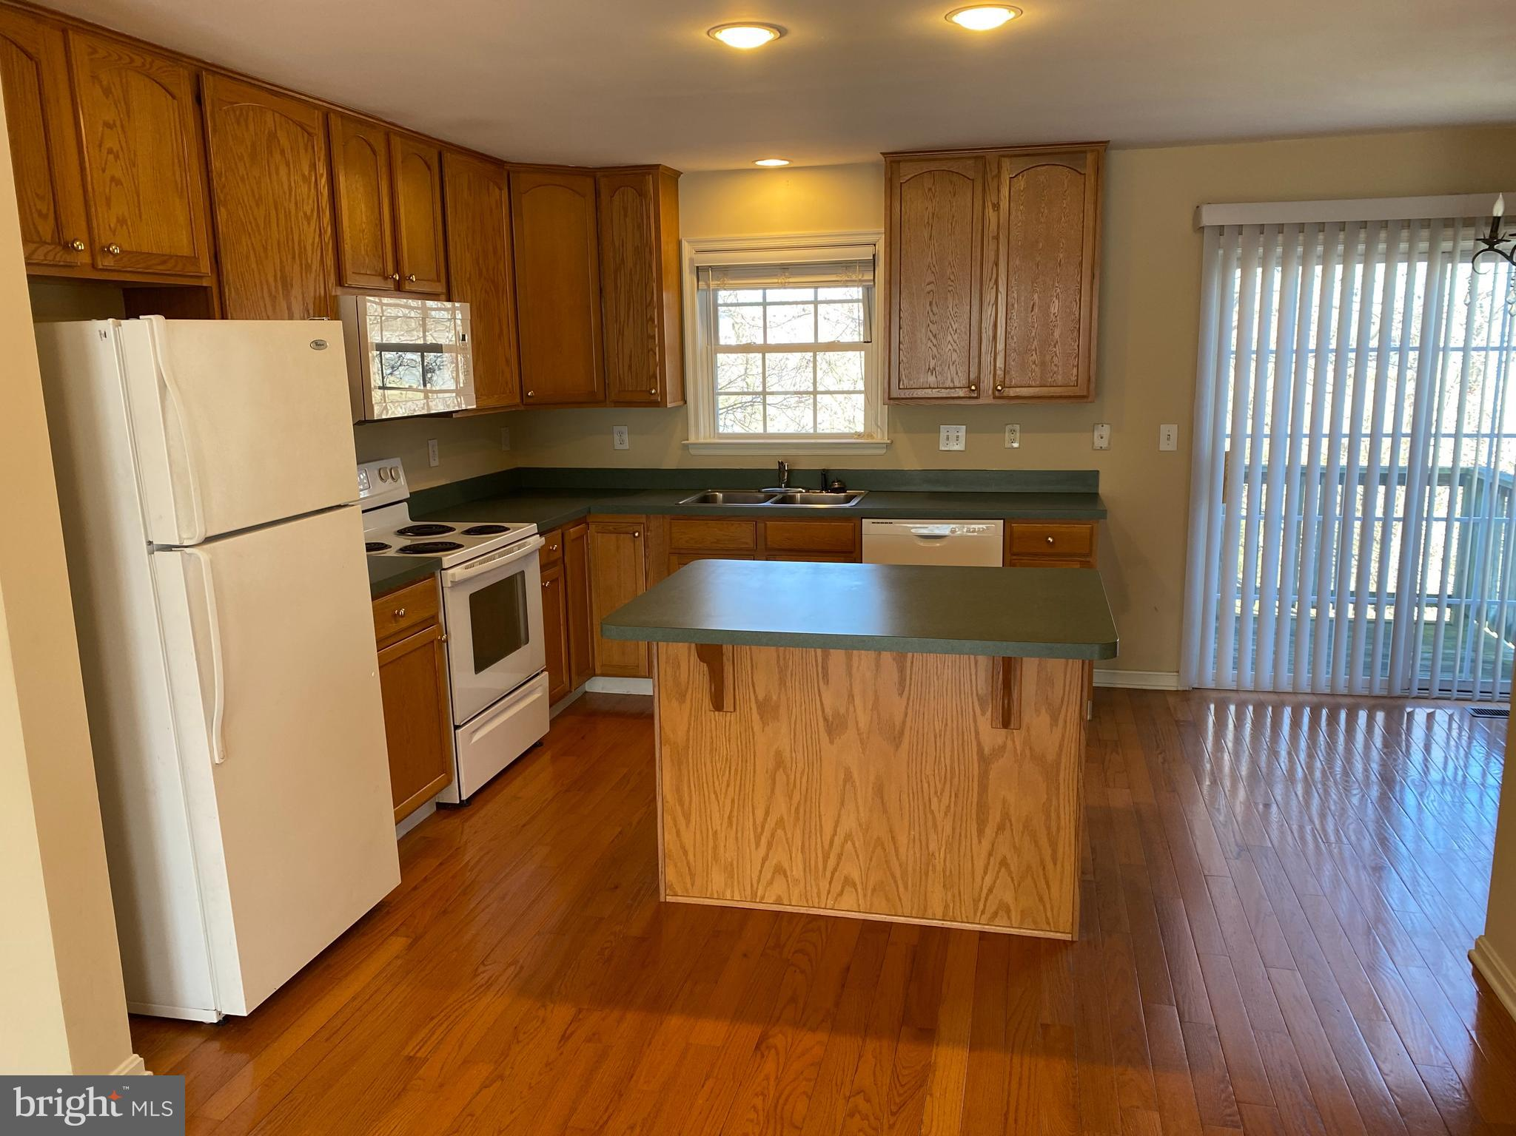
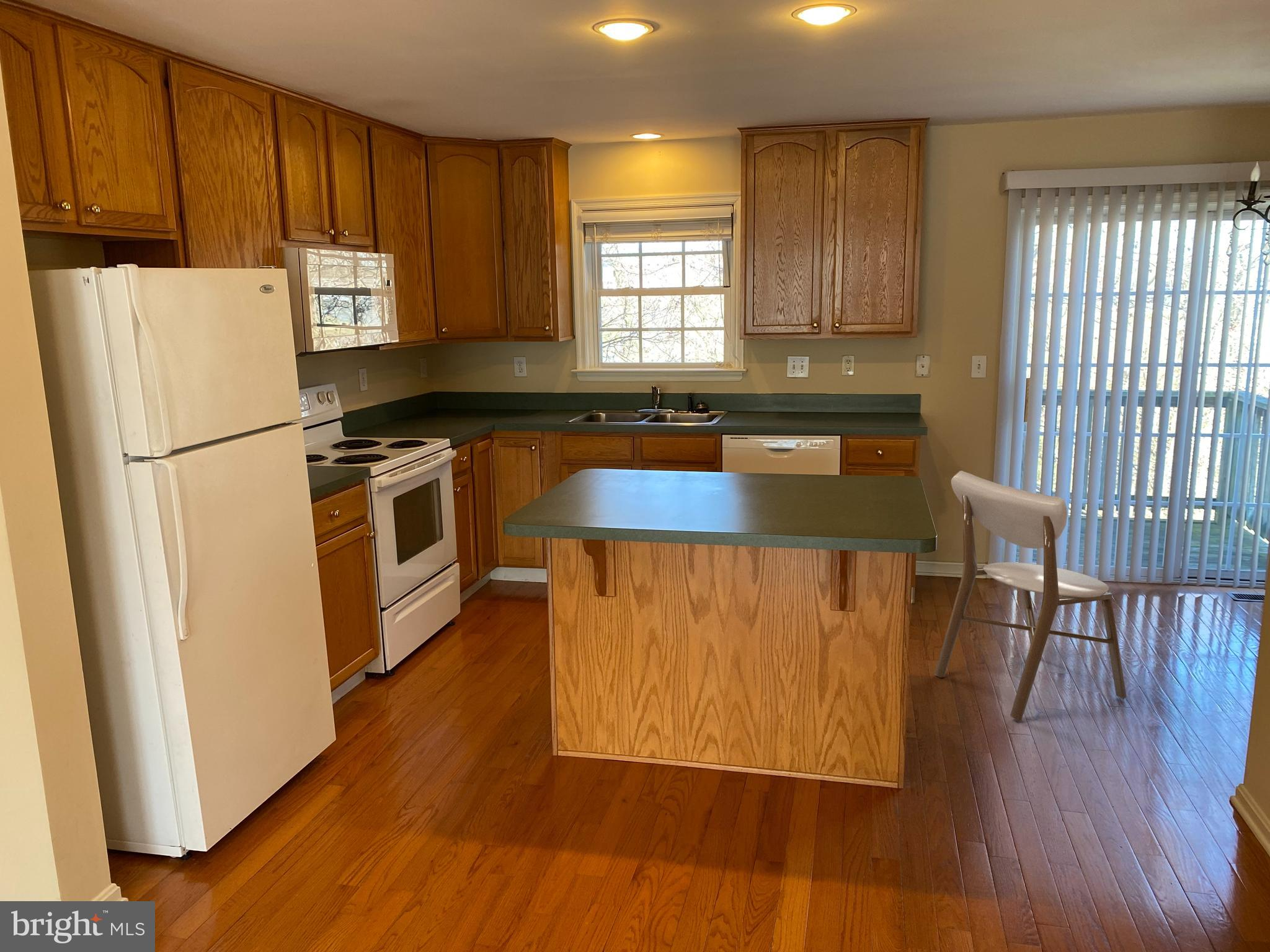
+ dining chair (1031, 584)
